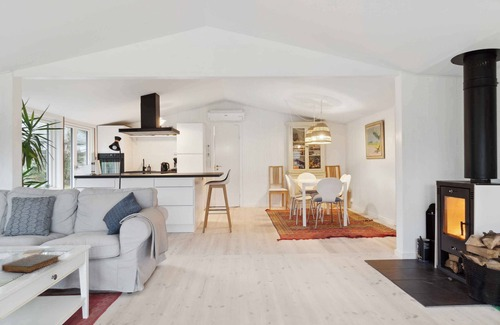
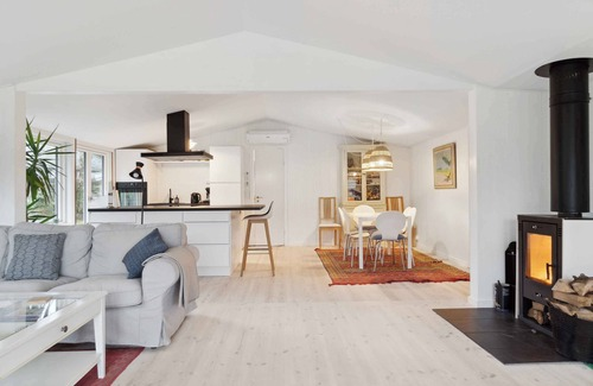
- book (32, 262)
